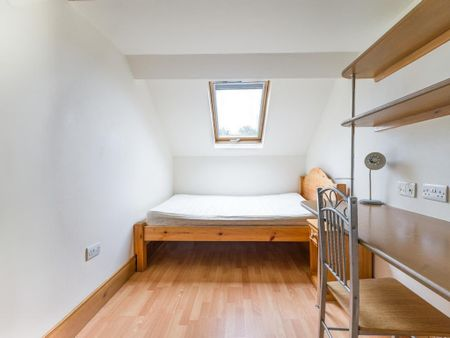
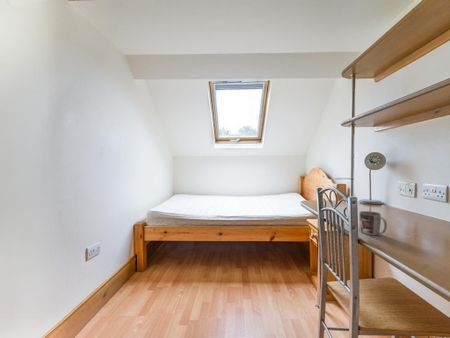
+ mug (373, 223)
